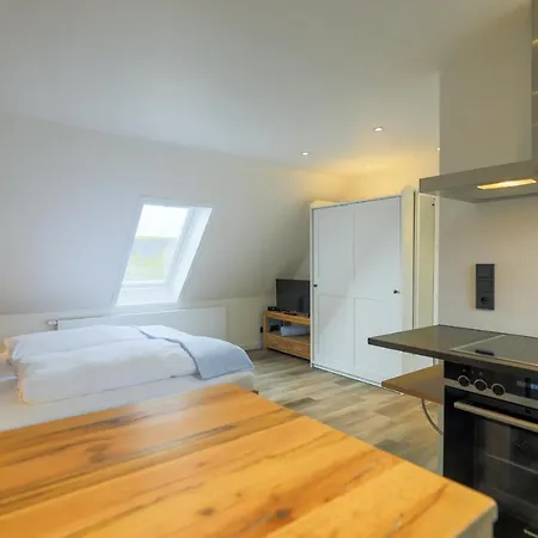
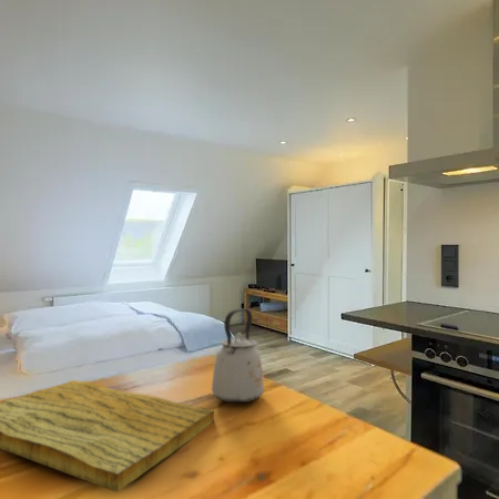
+ kettle (243, 350)
+ cutting board (89, 418)
